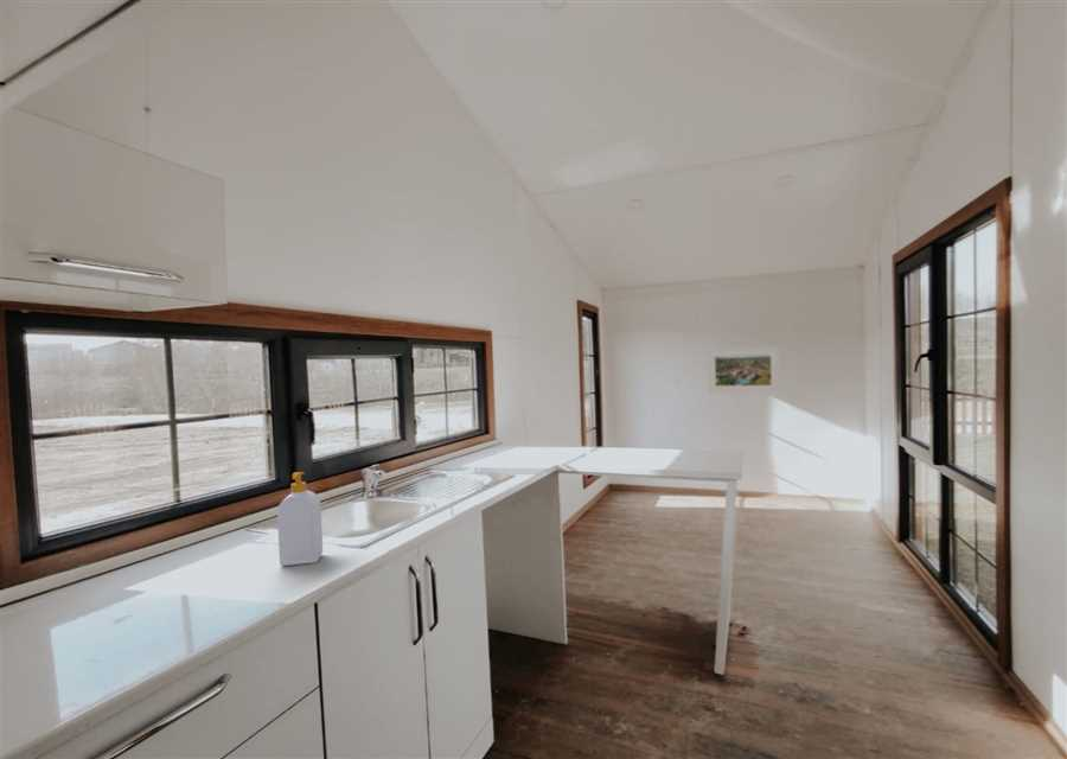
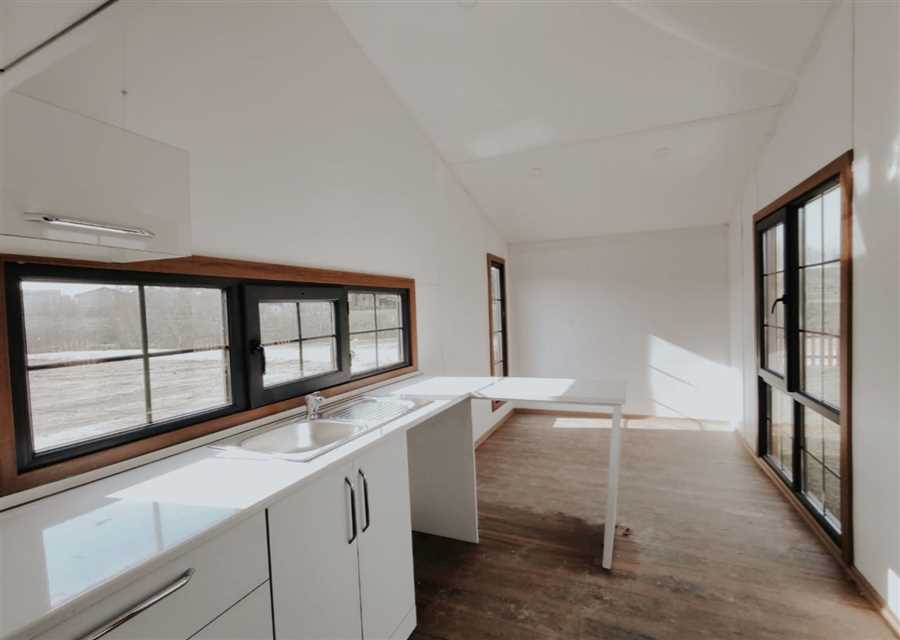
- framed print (742, 370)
- soap bottle (299, 516)
